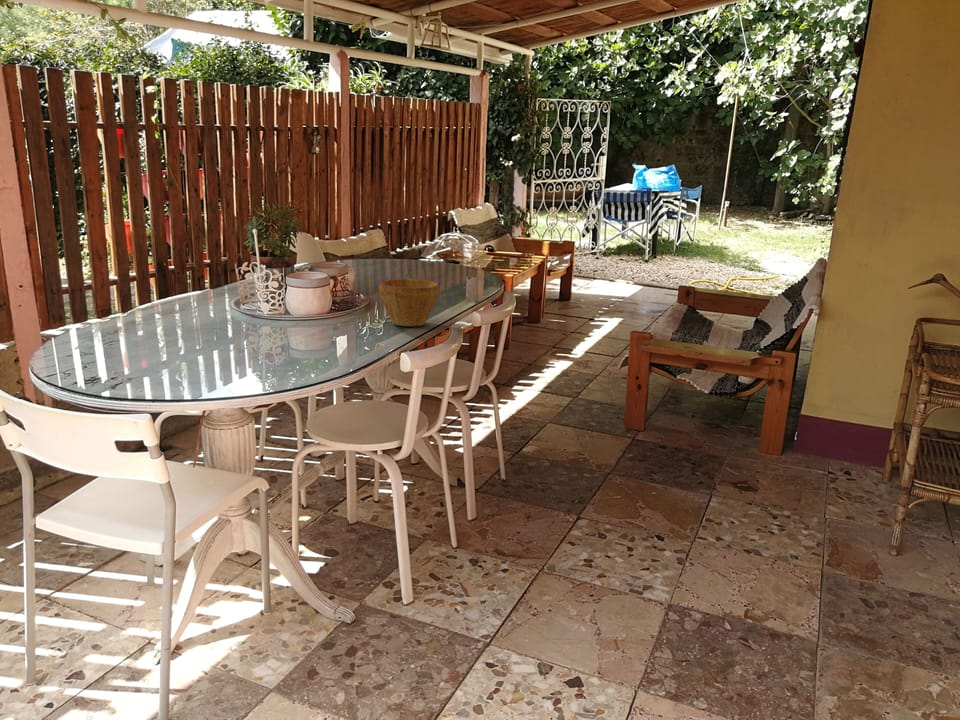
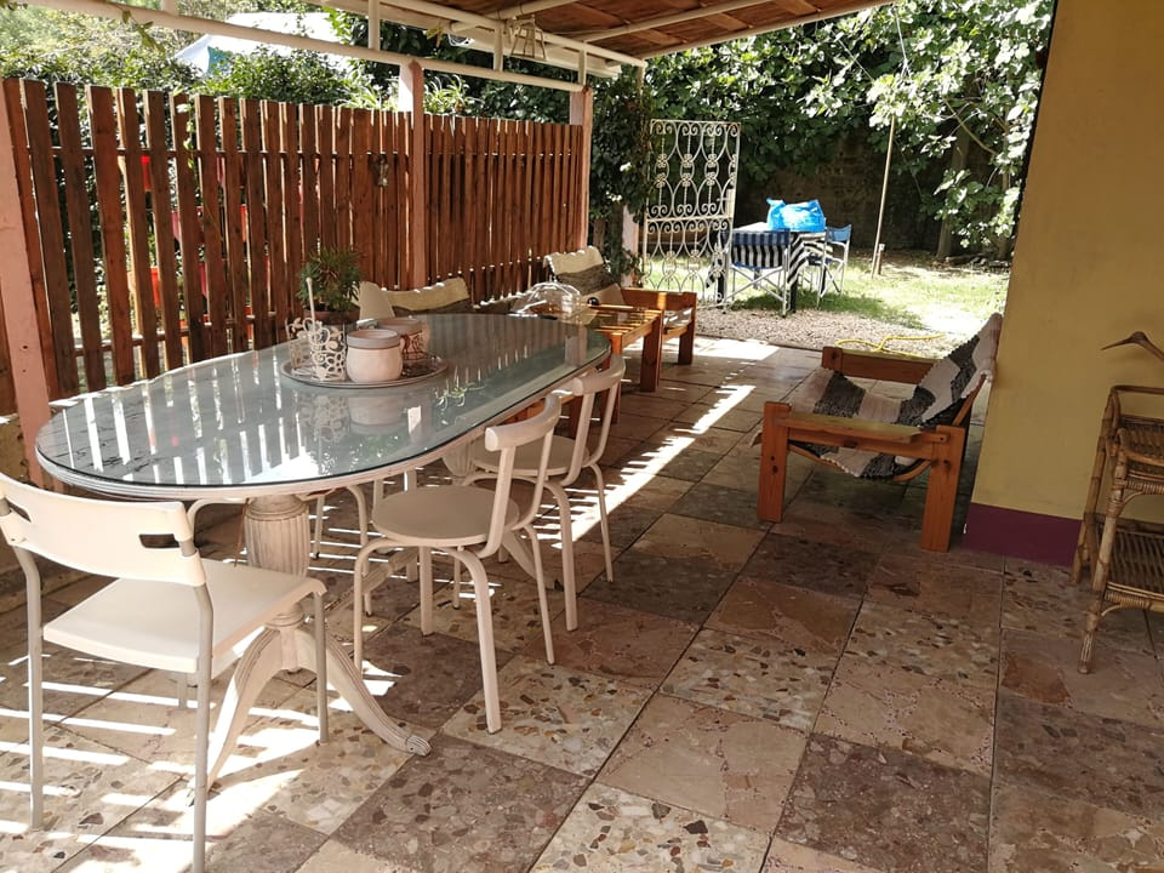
- bowl (408, 303)
